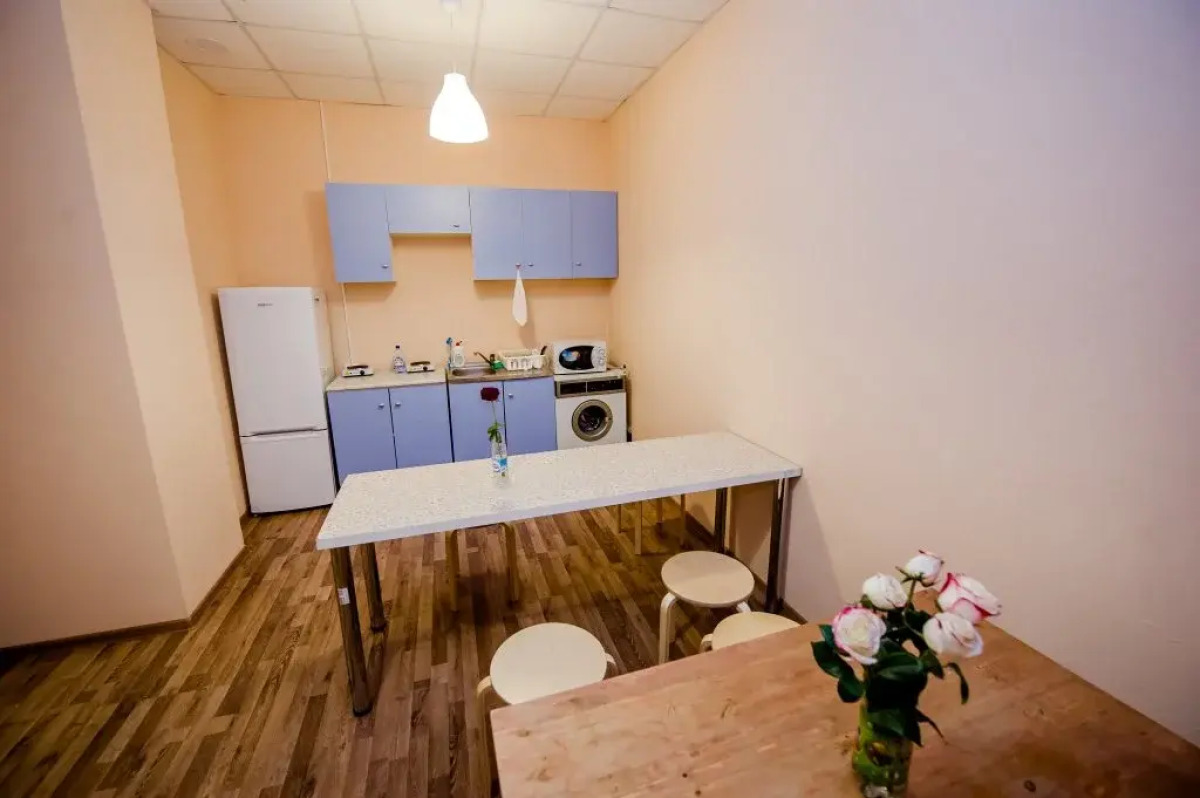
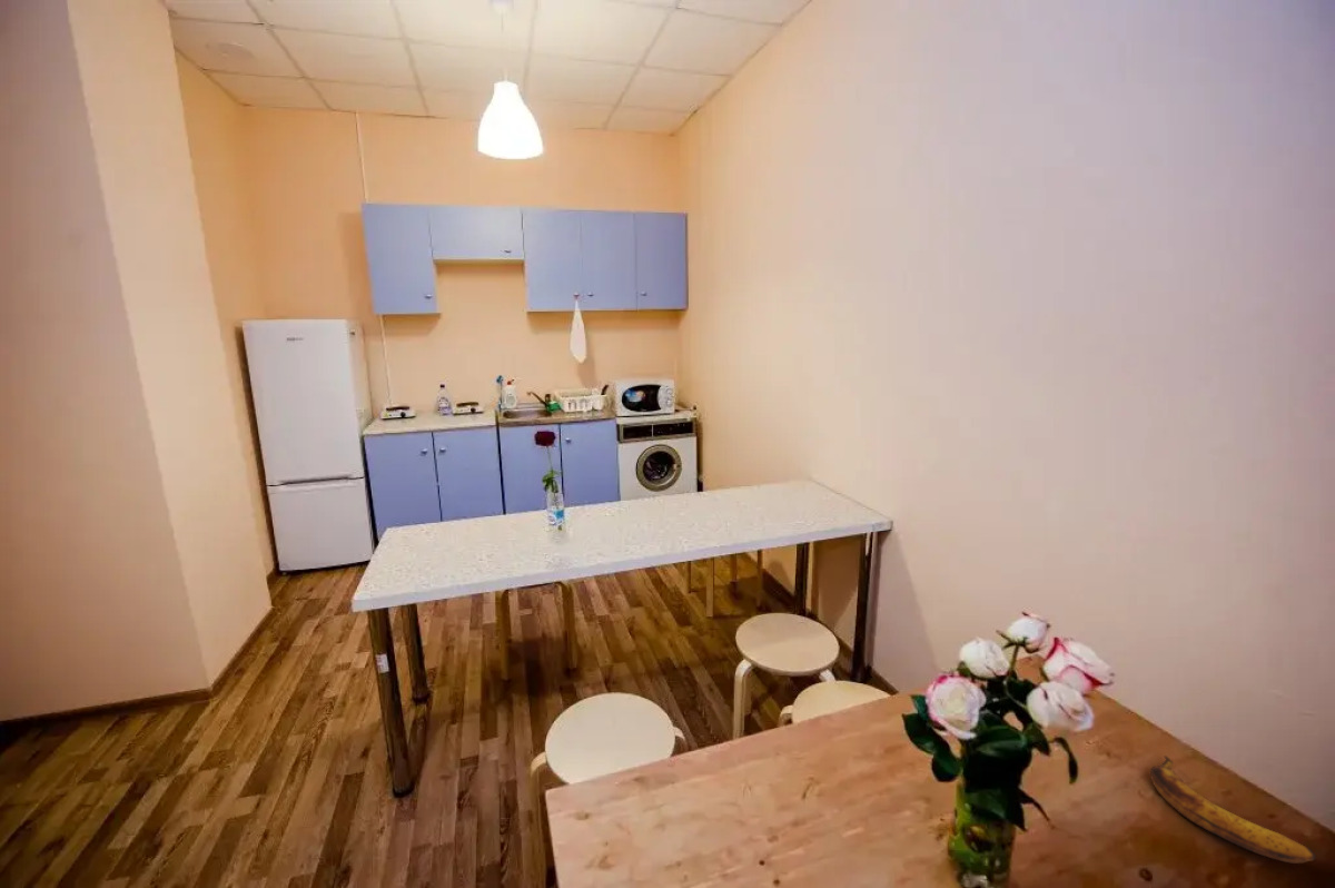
+ banana (1219, 808)
